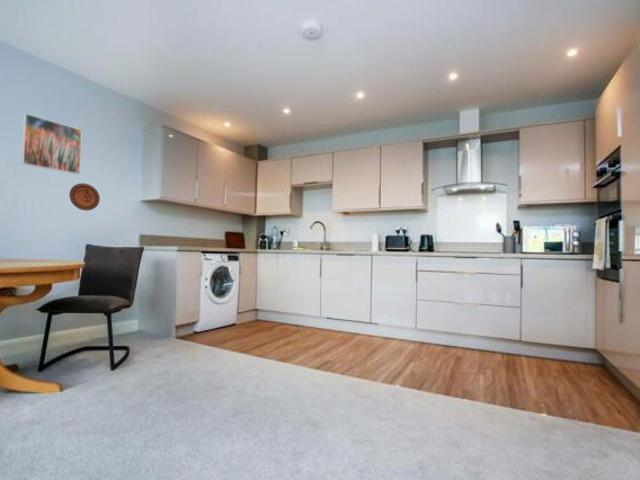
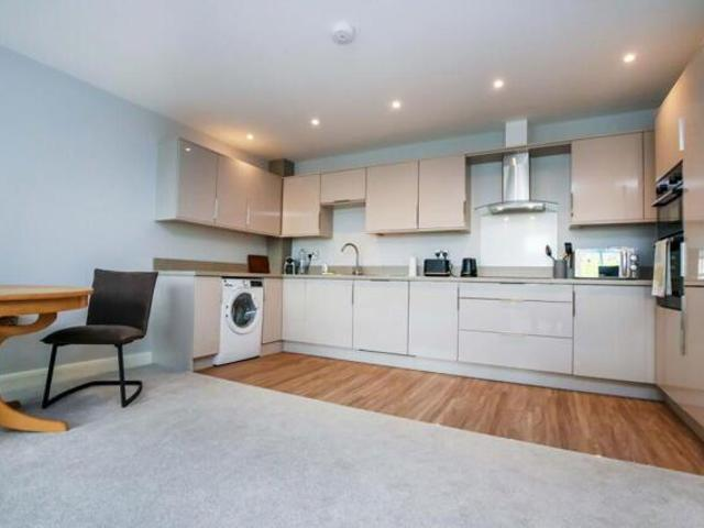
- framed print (53, 145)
- decorative plate (84, 197)
